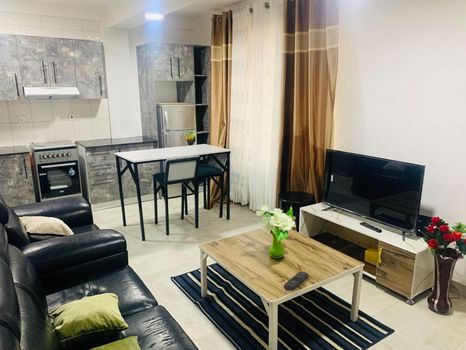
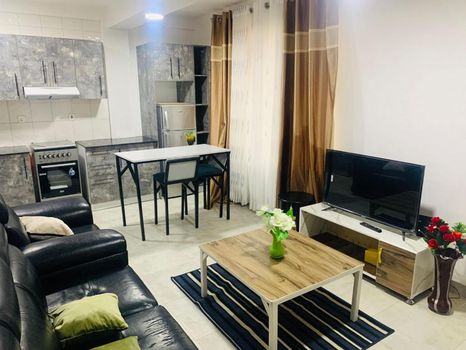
- remote control (296, 280)
